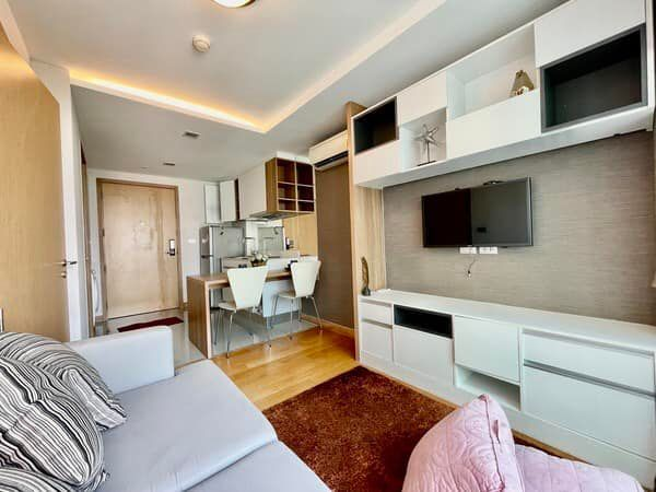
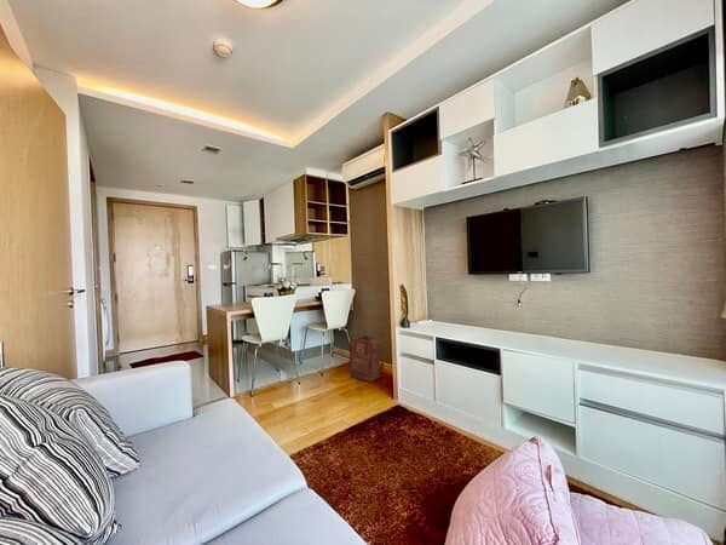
+ backpack (364, 355)
